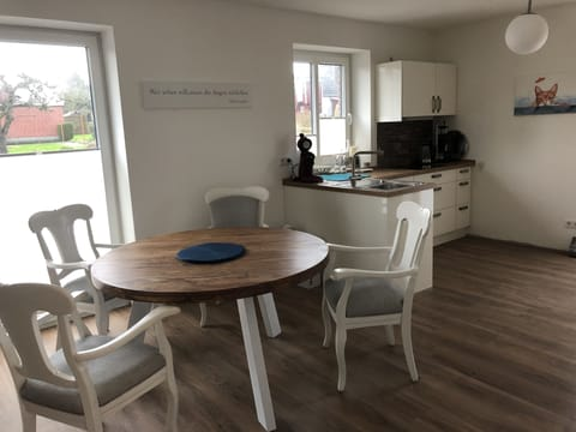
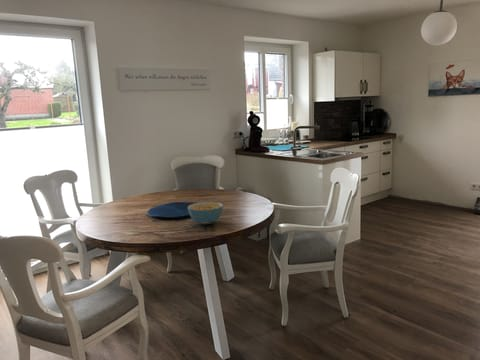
+ cereal bowl (205, 214)
